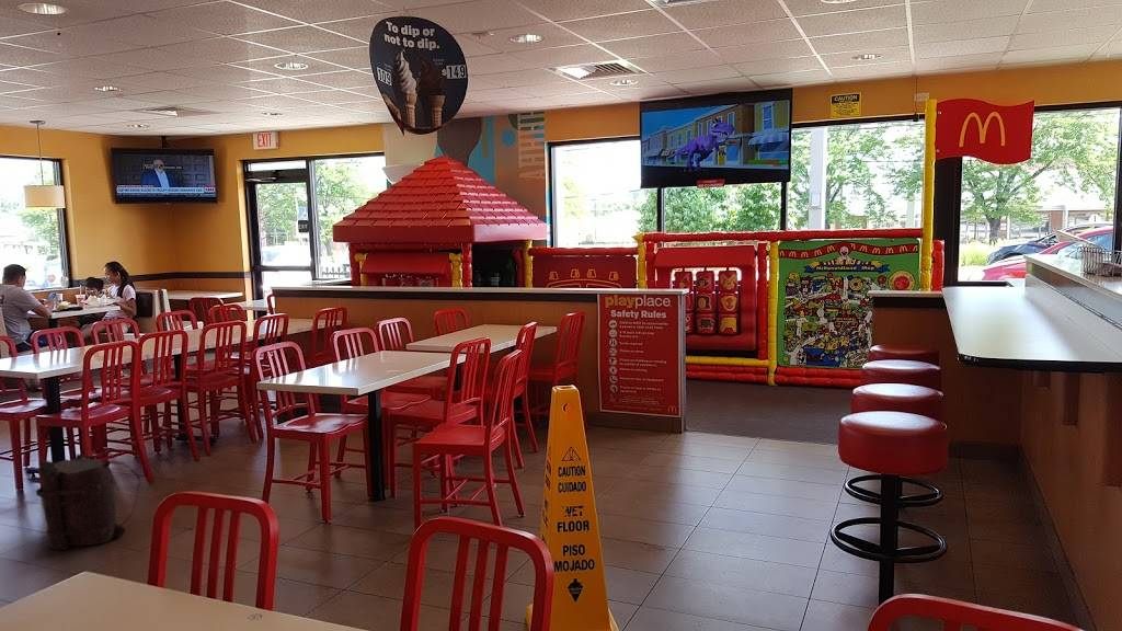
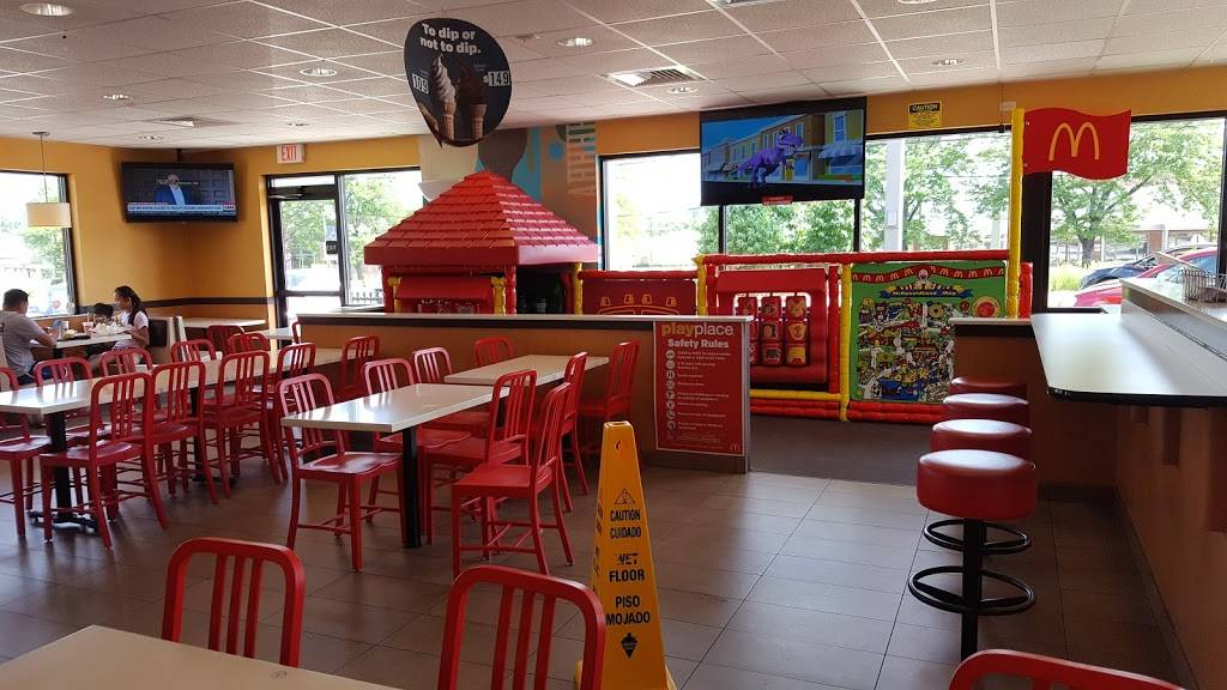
- backpack (82, 496)
